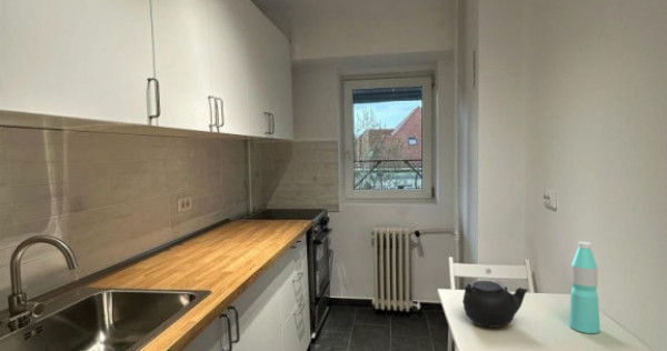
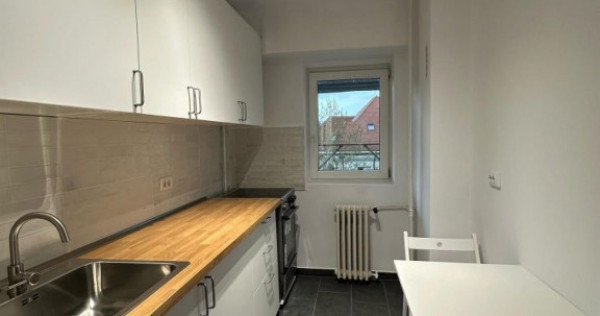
- teapot (494, 303)
- water bottle (584, 284)
